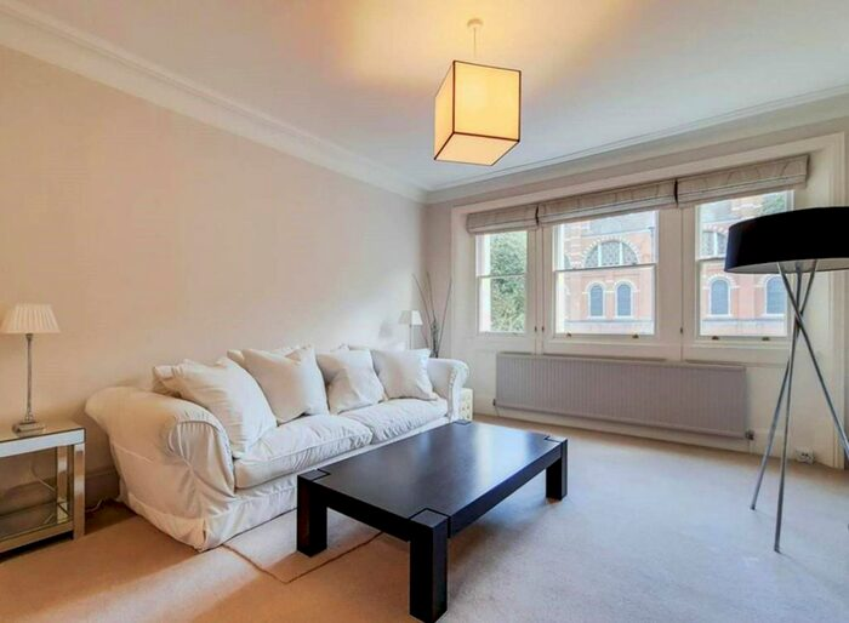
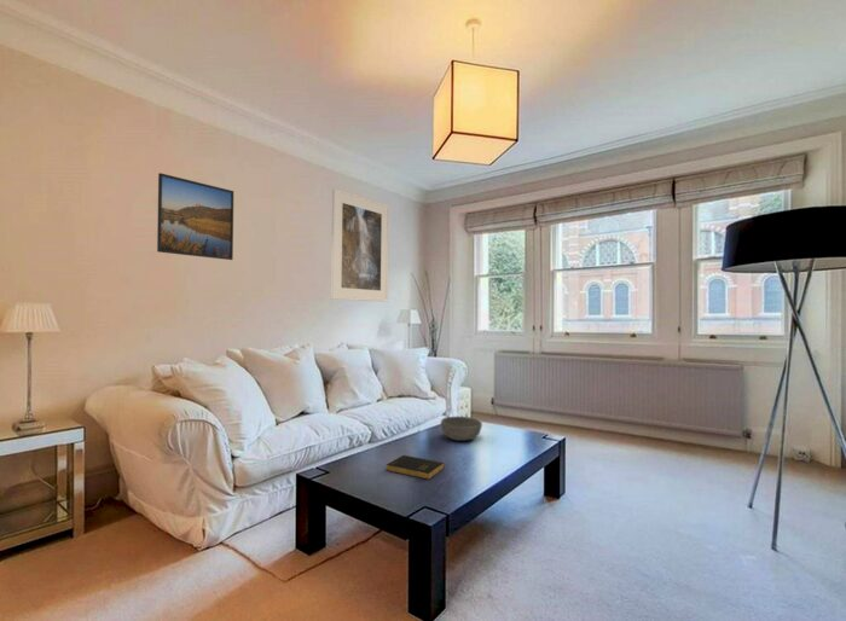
+ book (413, 465)
+ bowl (460, 429)
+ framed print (361, 249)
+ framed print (197, 219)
